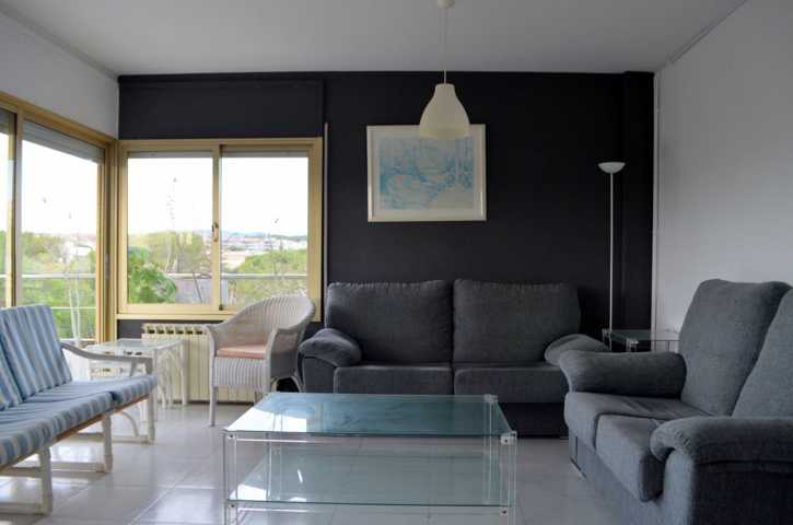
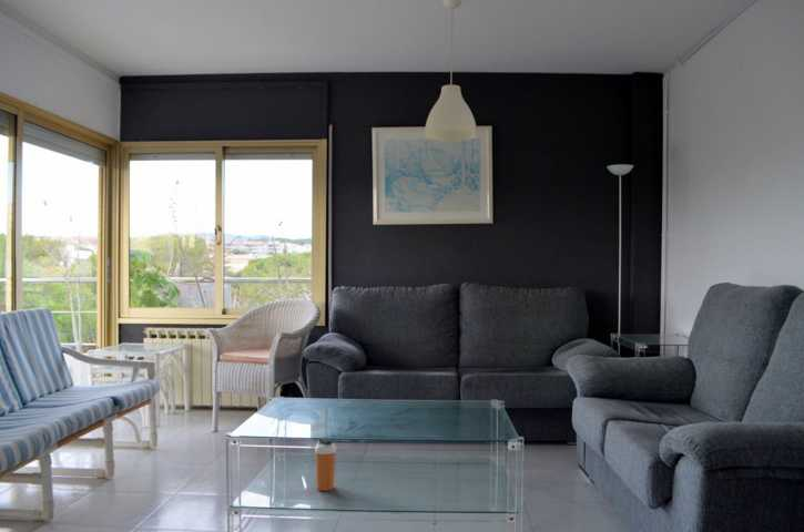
+ shaker bottle (325, 463)
